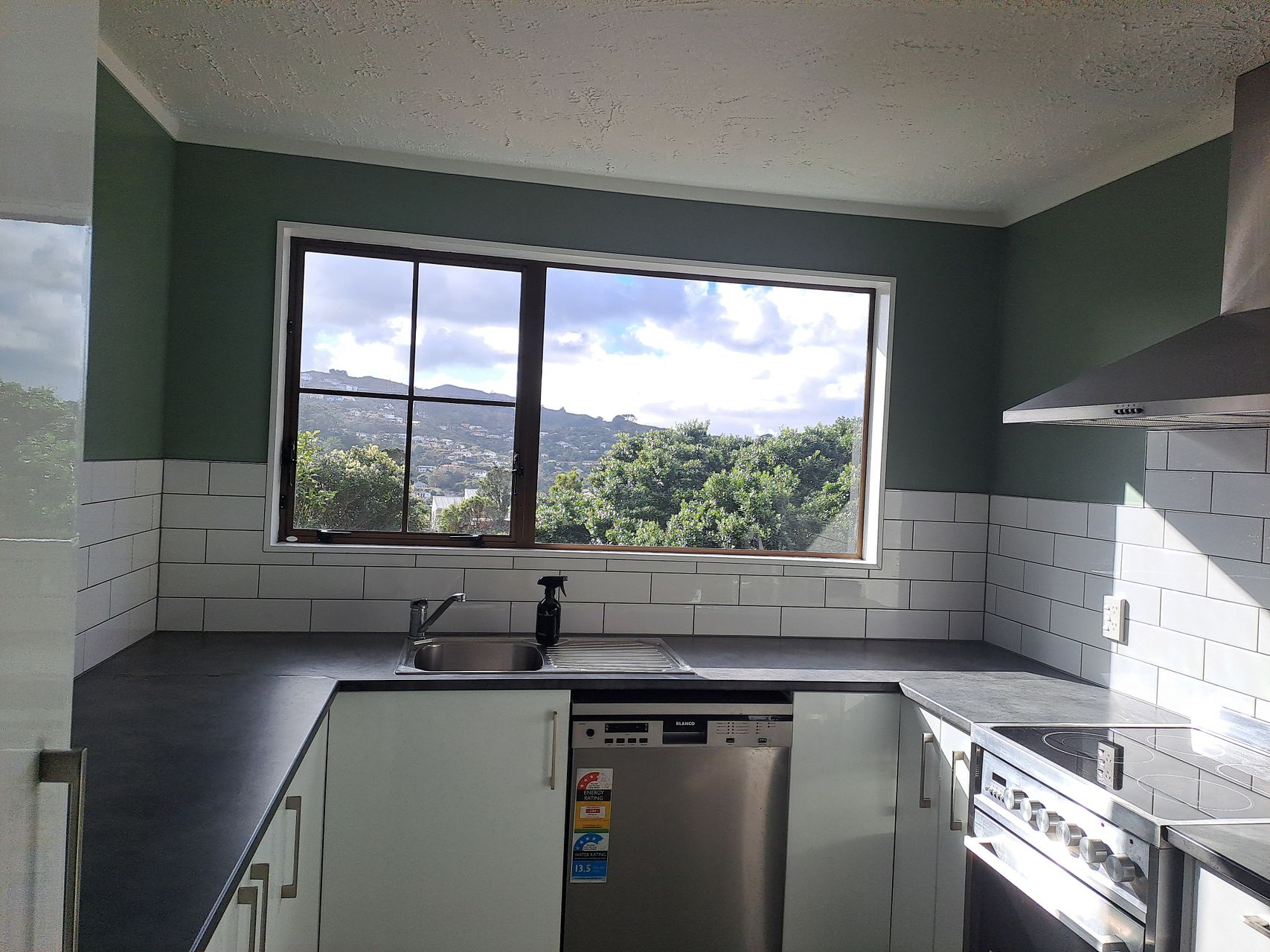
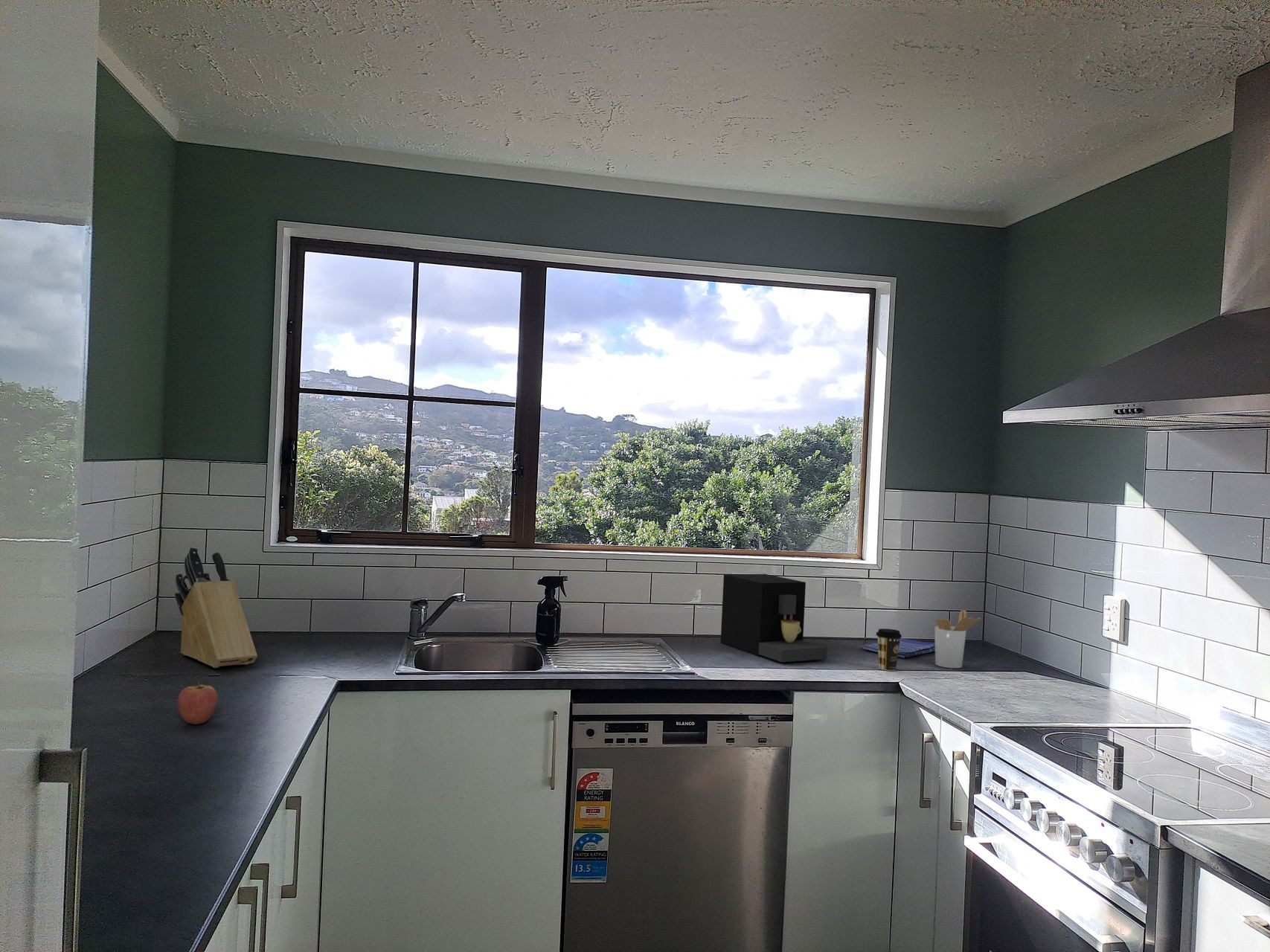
+ fruit (197, 700)
+ knife block (214, 603)
+ dish towel (899, 646)
+ coffee cup (888, 649)
+ coffee maker (772, 616)
+ utensil holder (956, 639)
